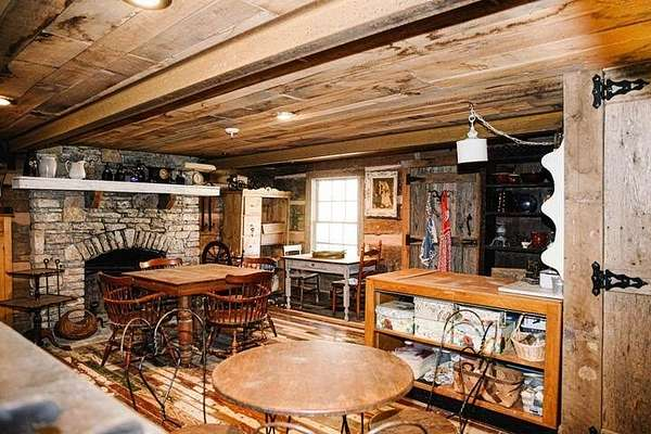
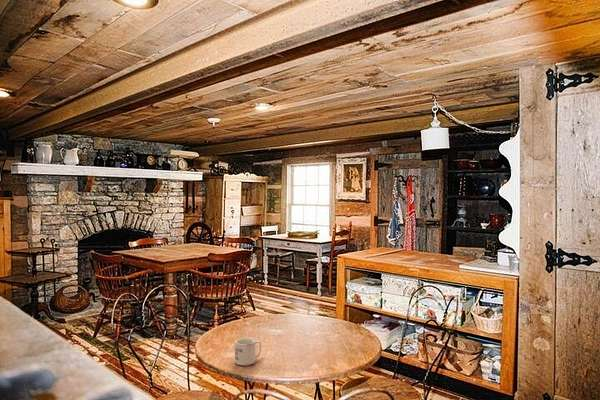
+ mug (248, 350)
